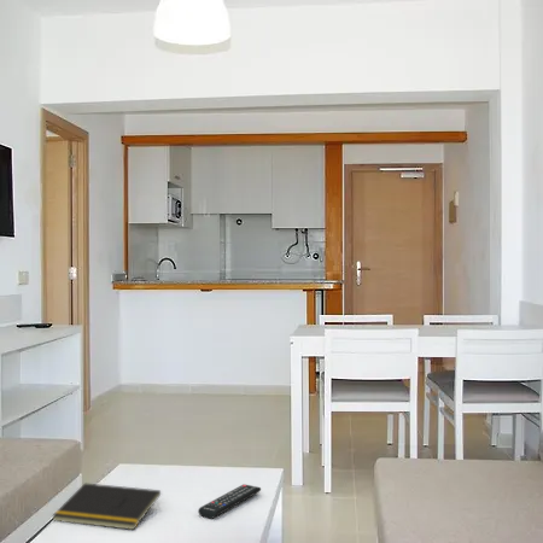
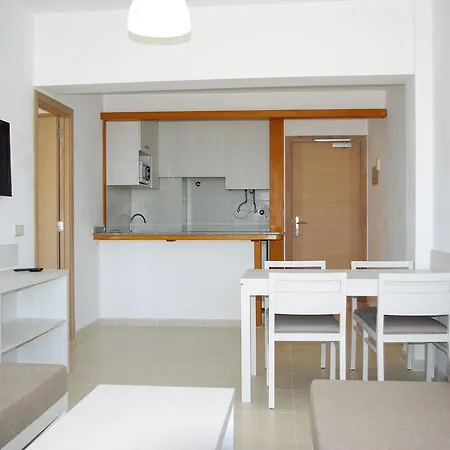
- notepad (107, 504)
- remote control (230, 500)
